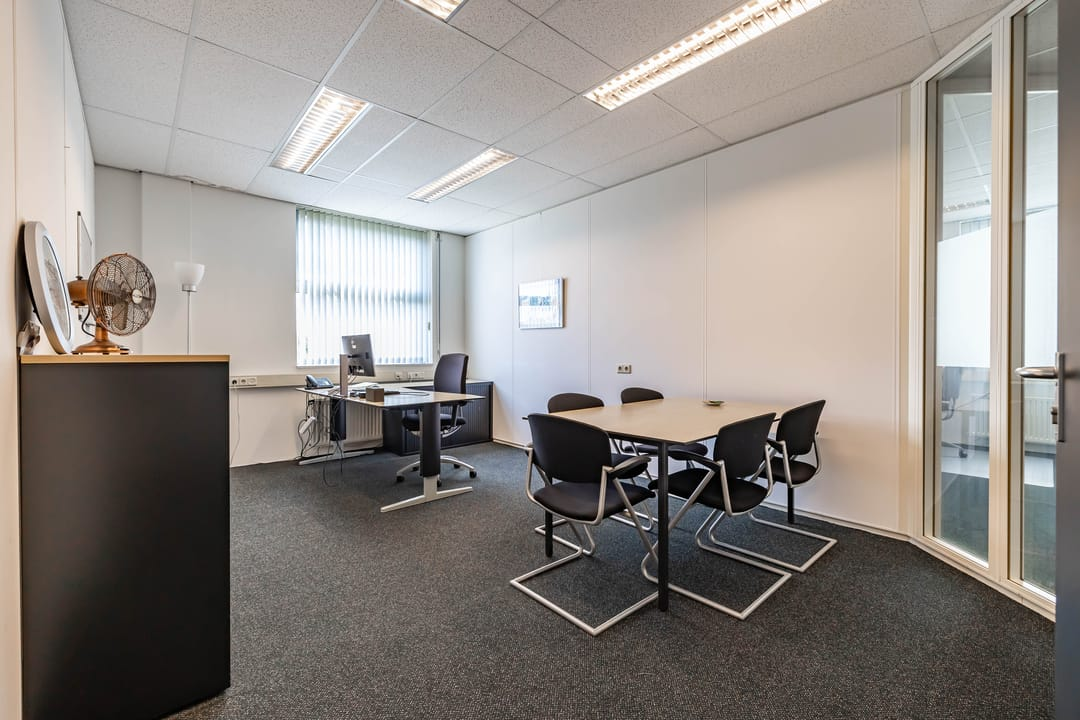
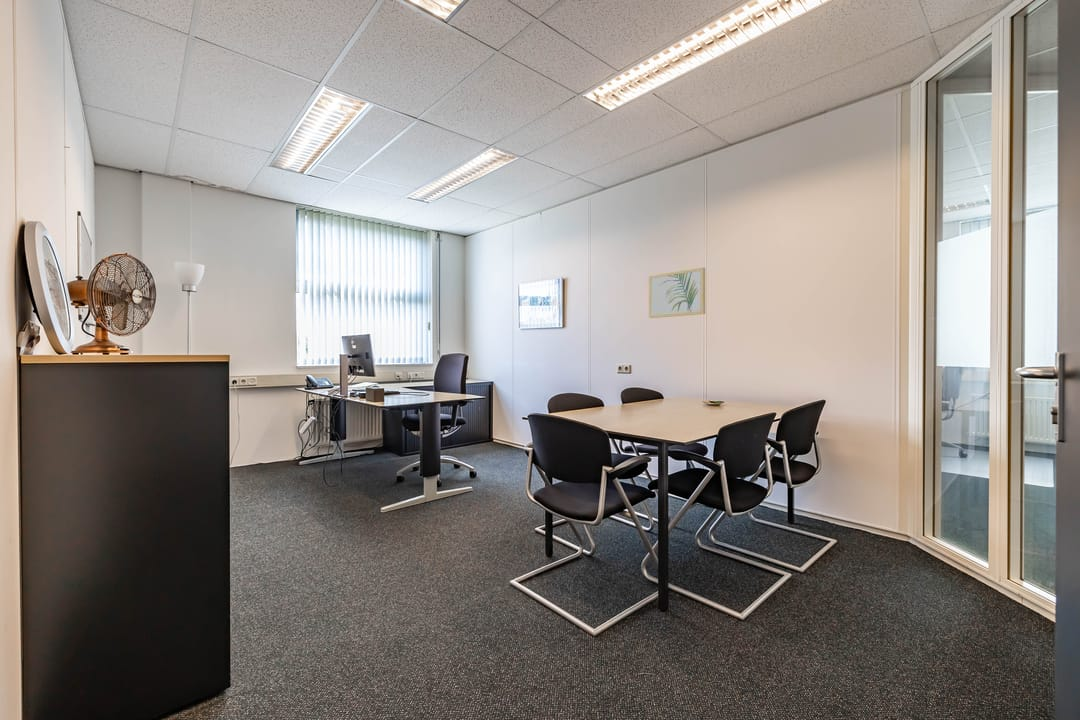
+ wall art (675, 294)
